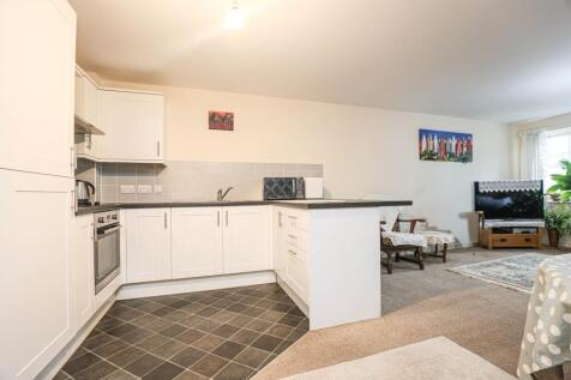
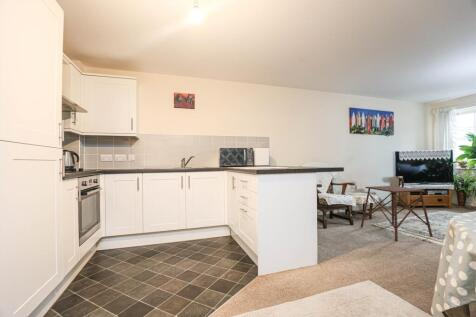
+ side table (394, 210)
